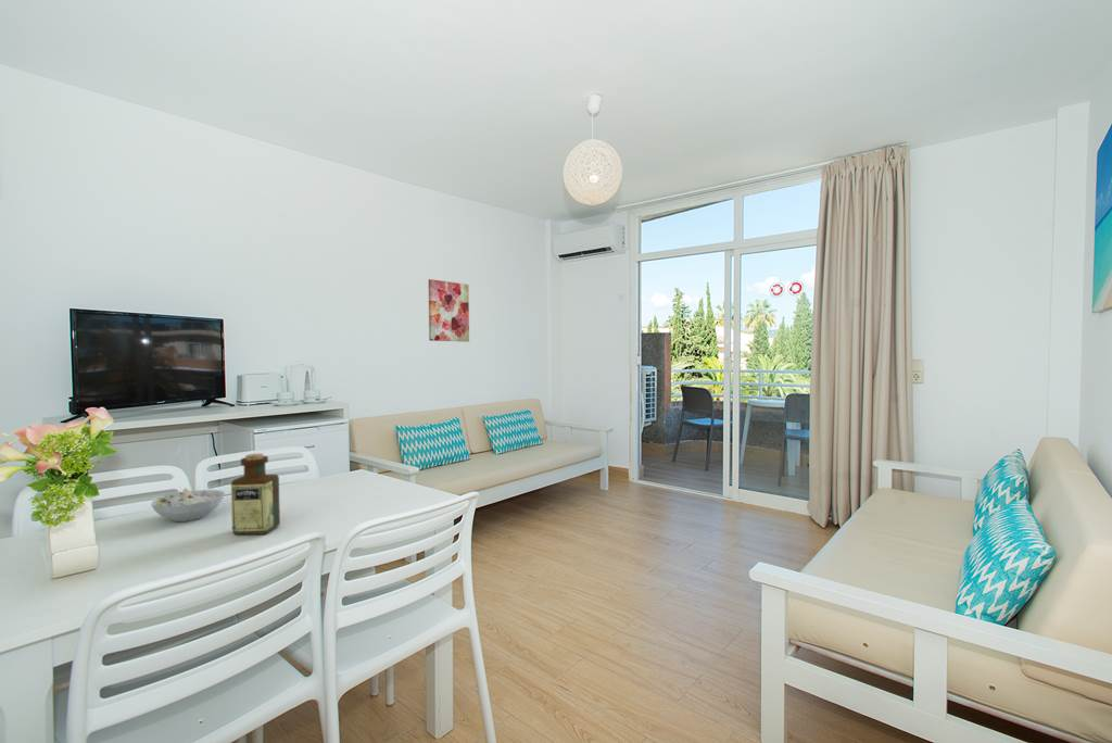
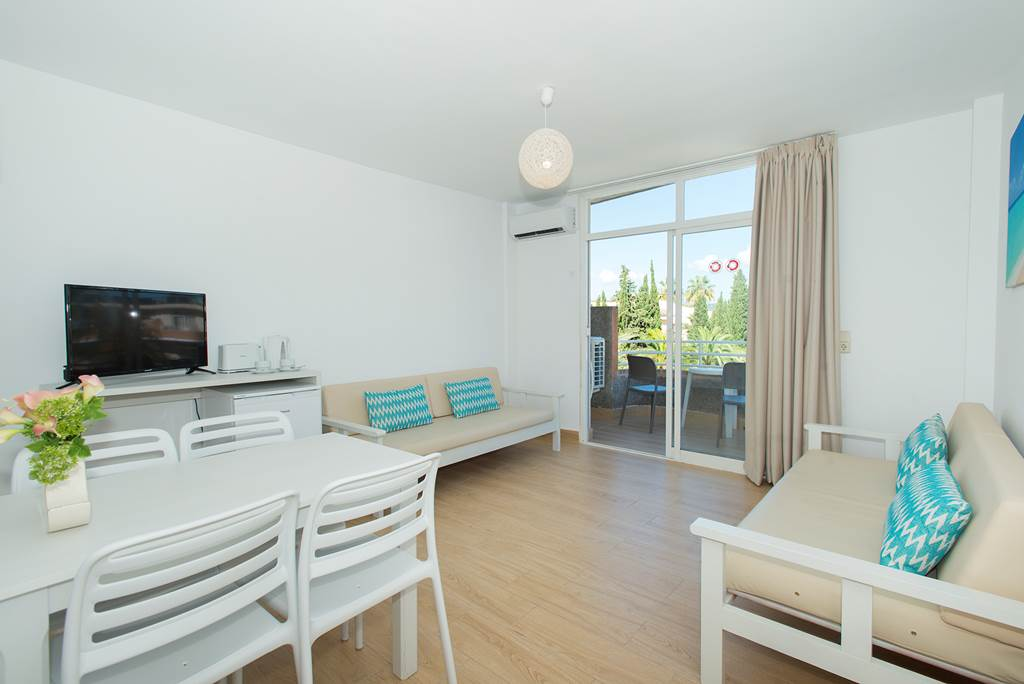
- wall art (448, 311)
- bottle (255, 492)
- bowl (189, 504)
